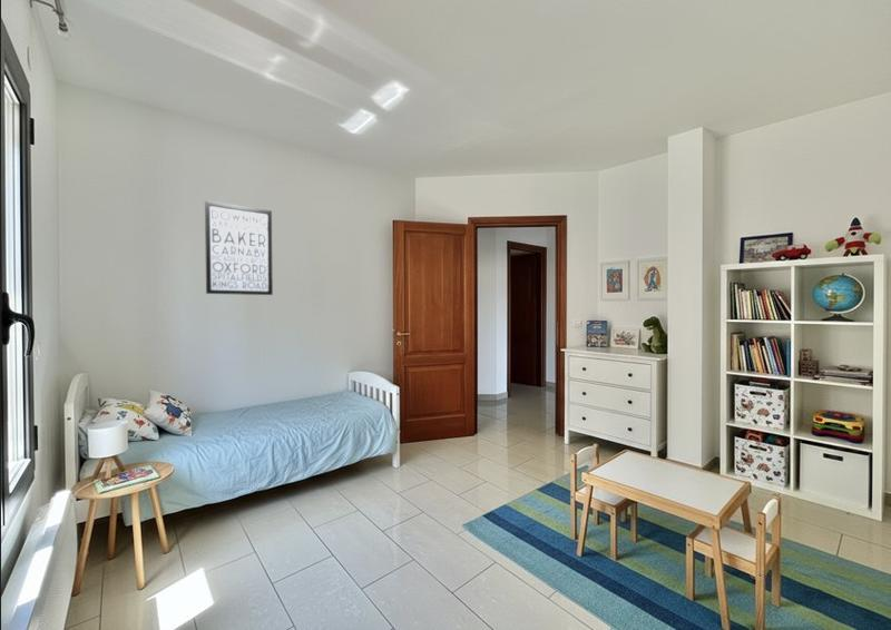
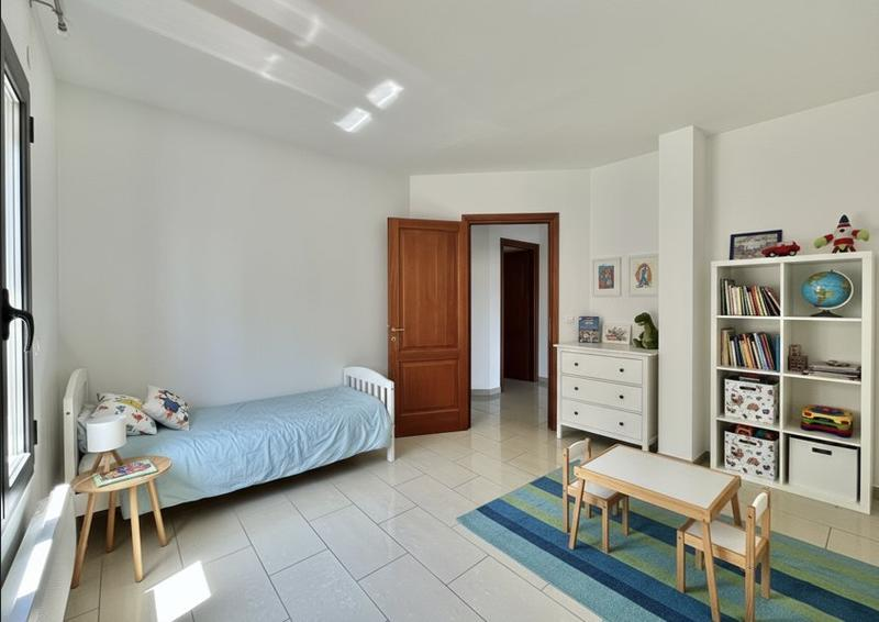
- wall art (239, 249)
